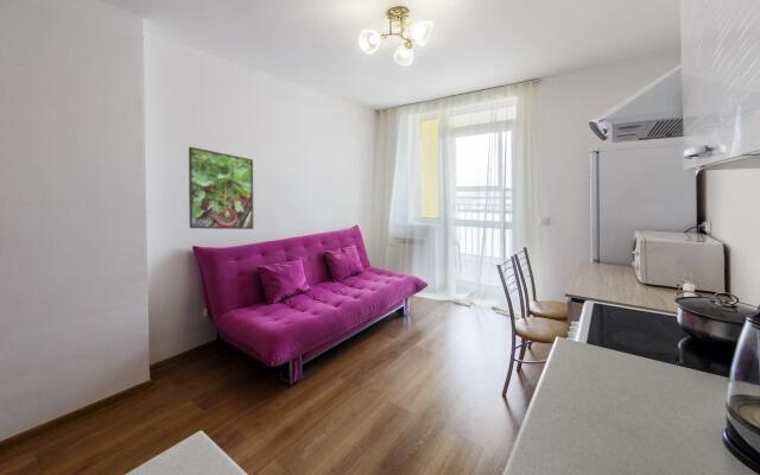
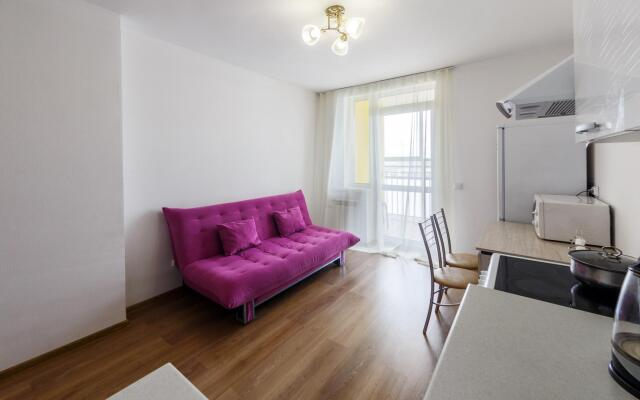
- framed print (223, 191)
